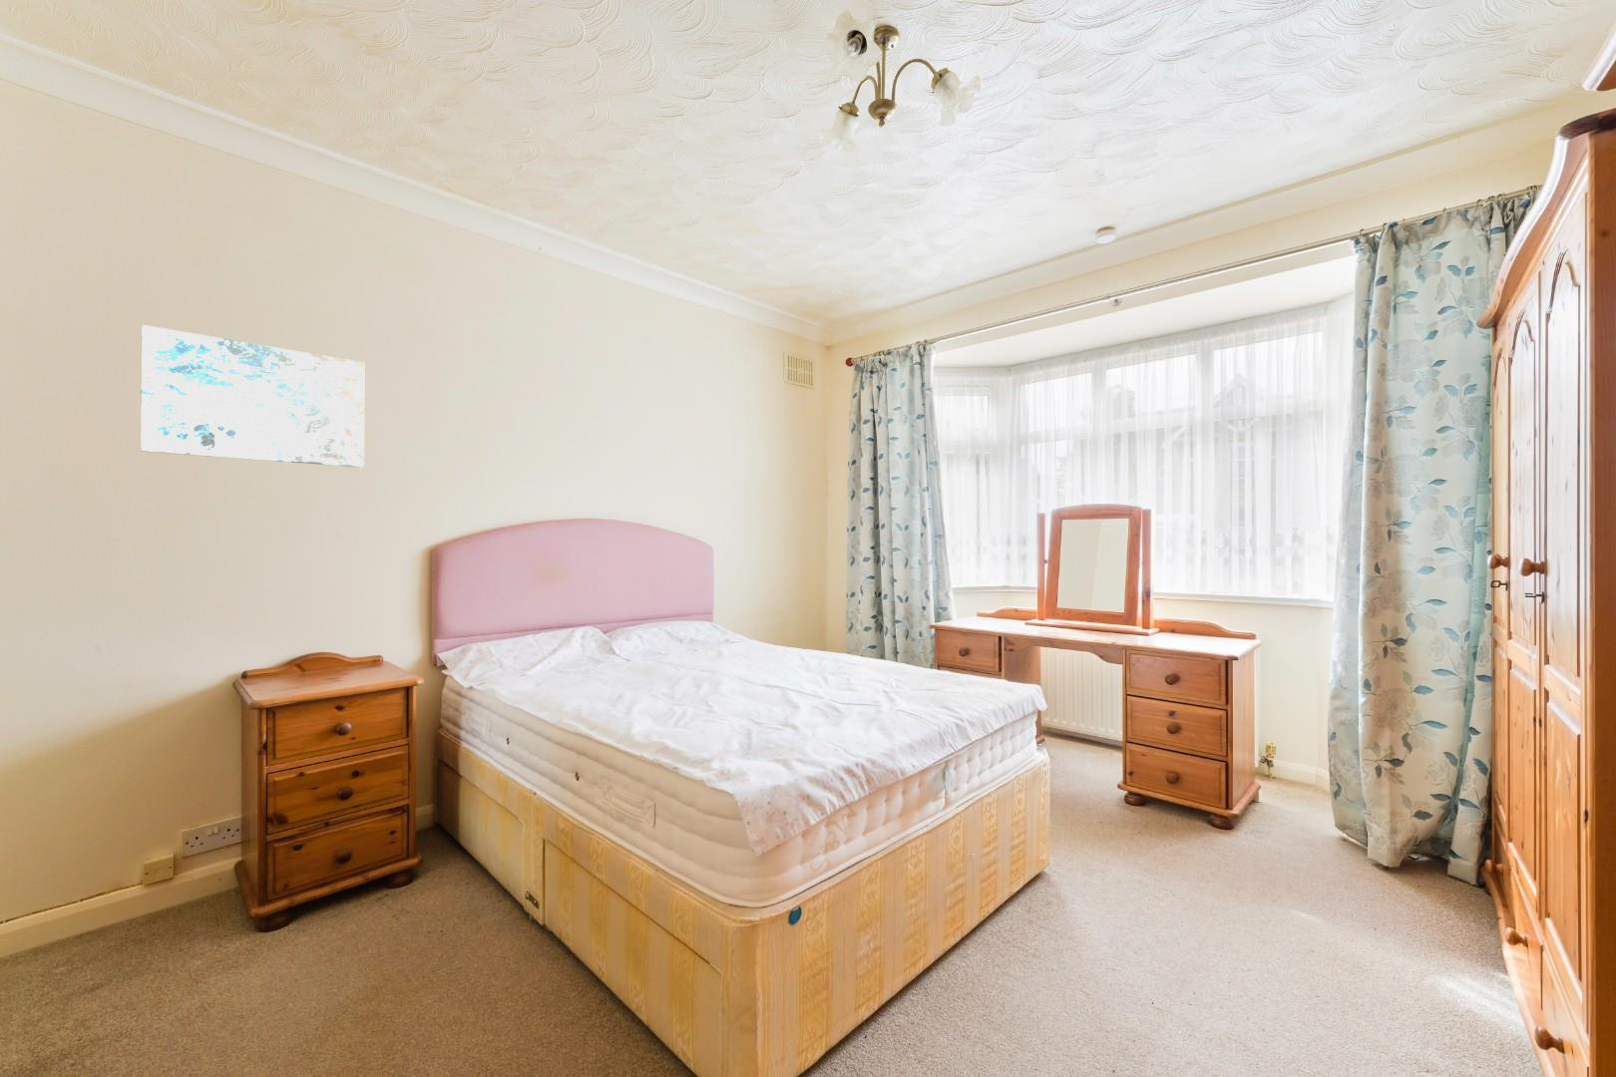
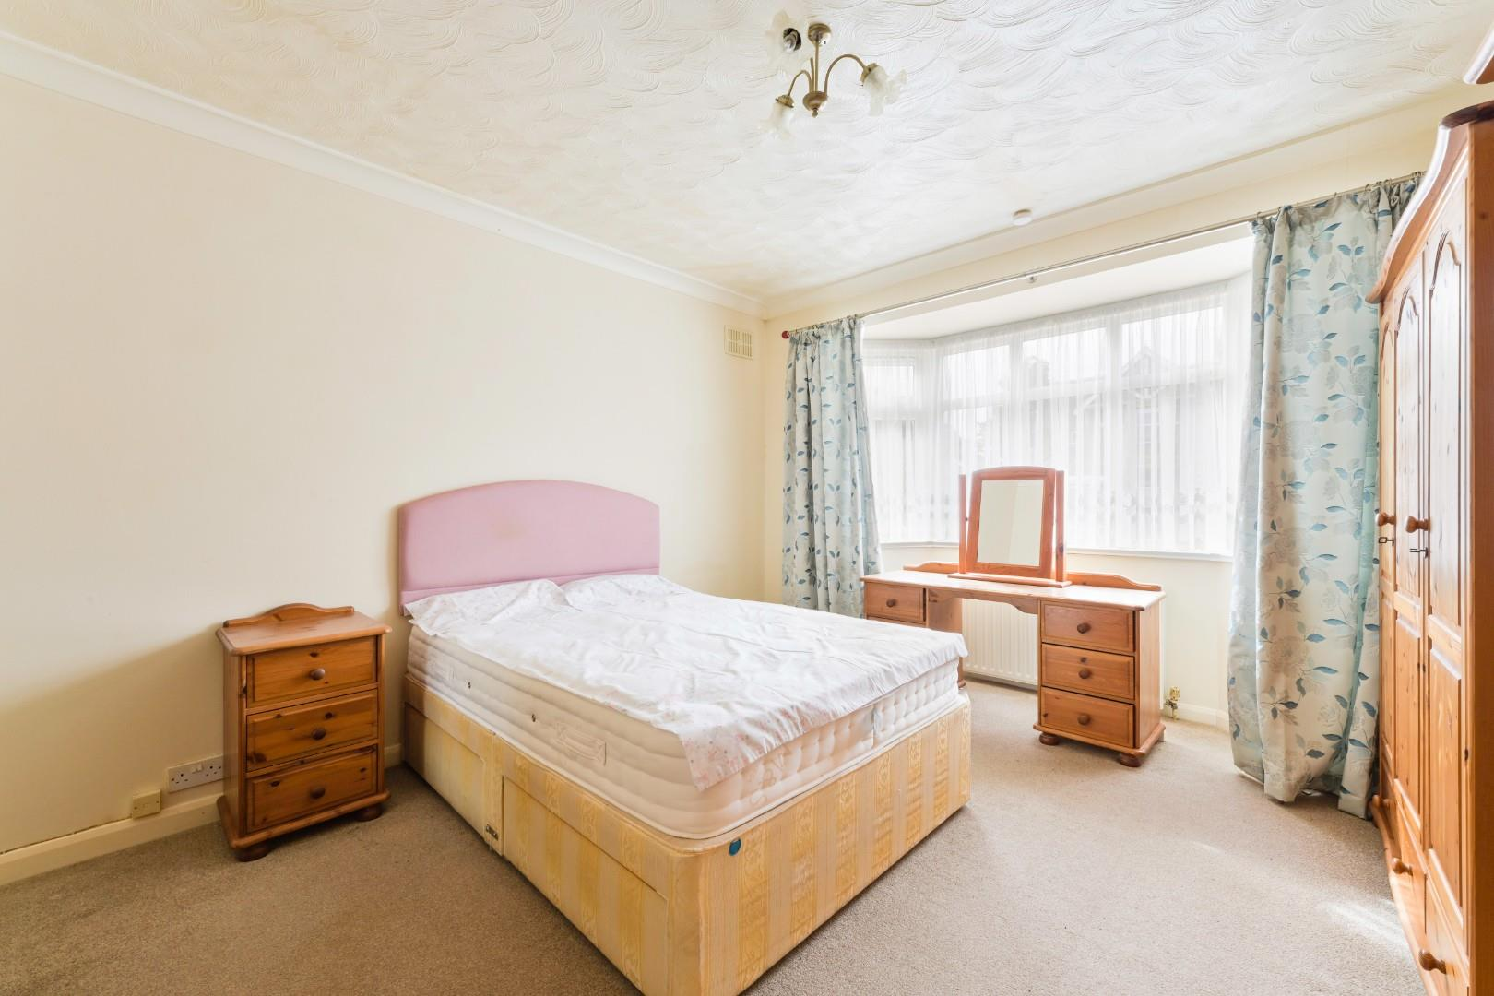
- wall art (262, 403)
